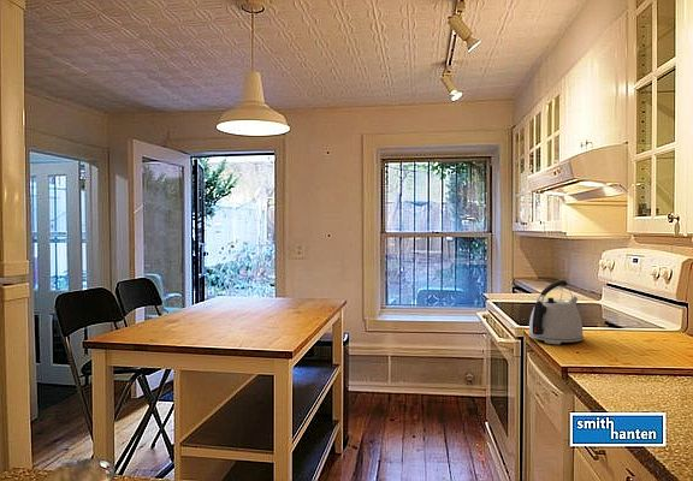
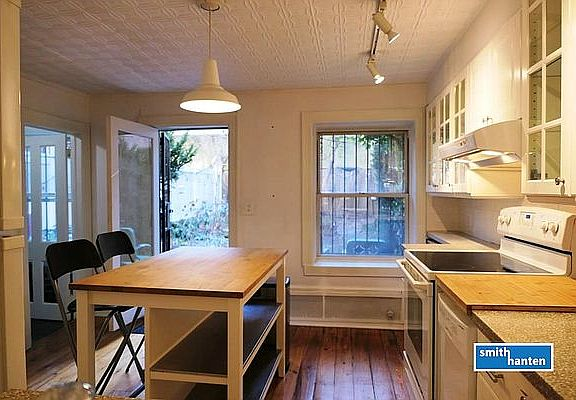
- kettle (556, 309)
